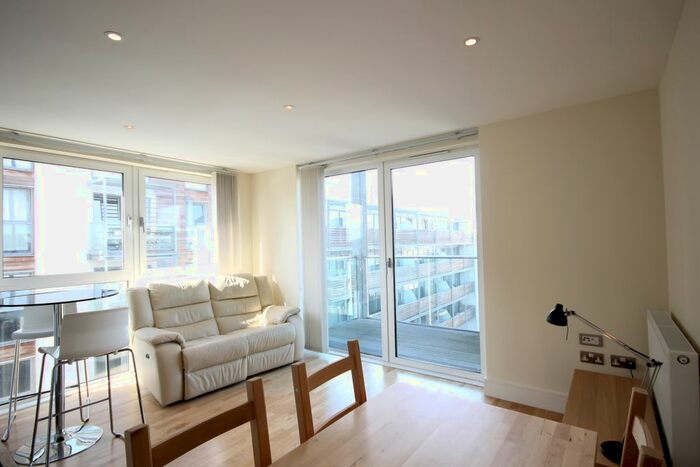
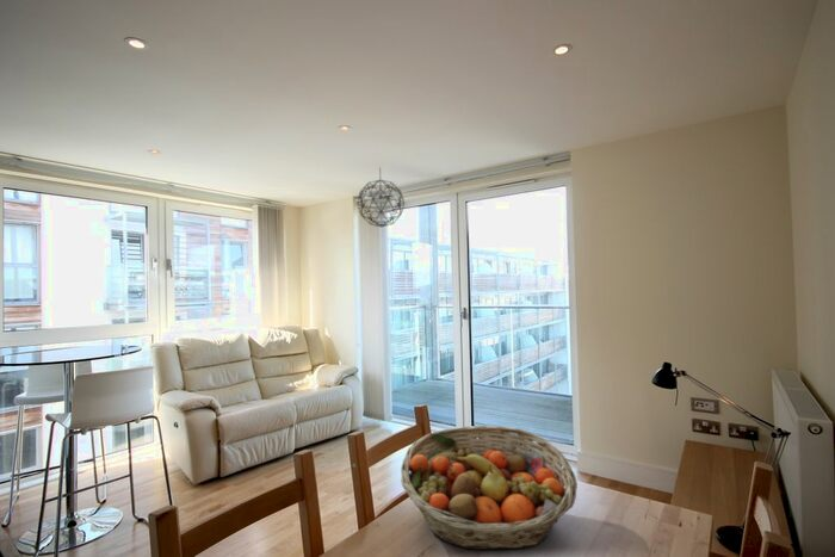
+ pendant light (381, 197)
+ fruit basket (485, 482)
